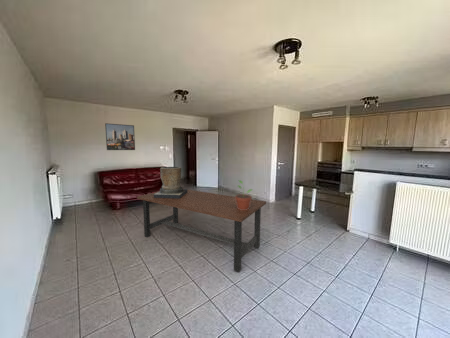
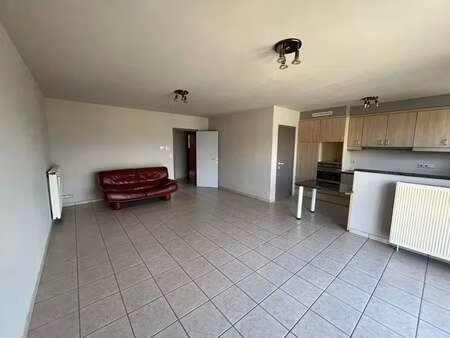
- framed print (120, 137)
- dining table (199, 212)
- potted plant (243, 194)
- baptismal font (171, 181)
